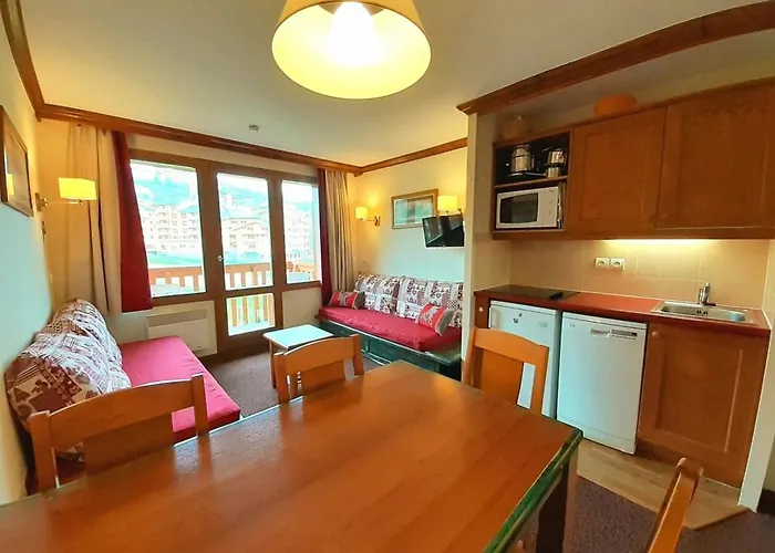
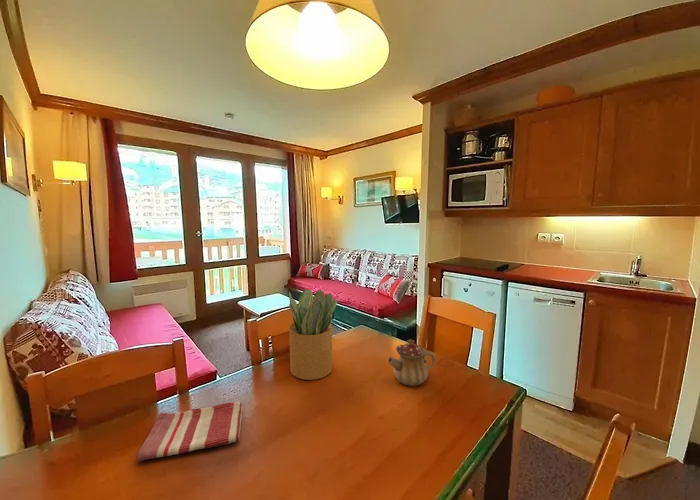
+ teapot (412, 358)
+ dish towel (196, 427)
+ potted plant (310, 329)
